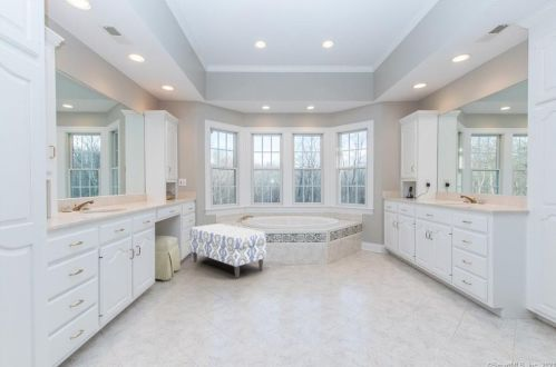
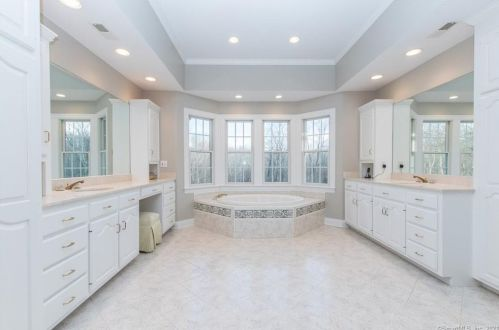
- bench (226, 247)
